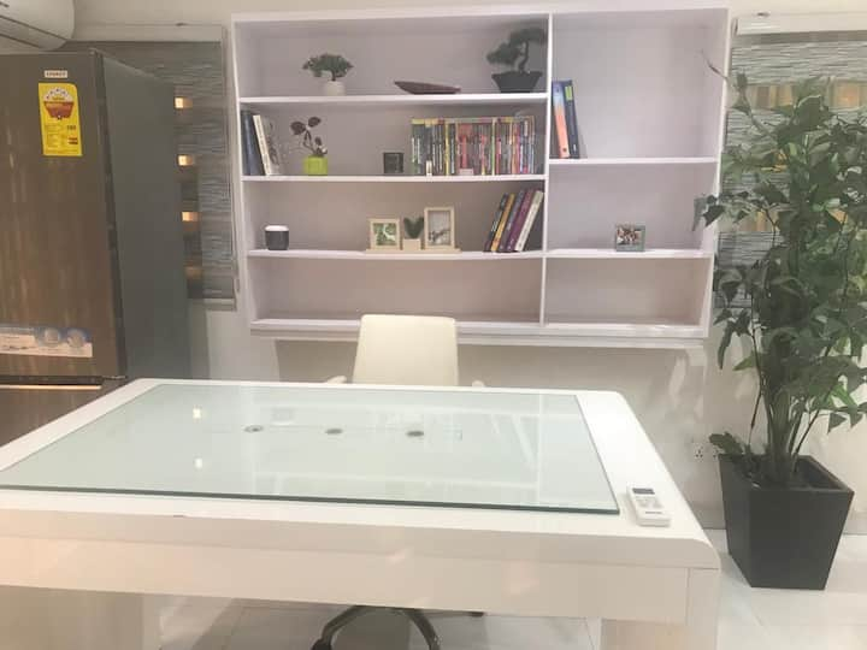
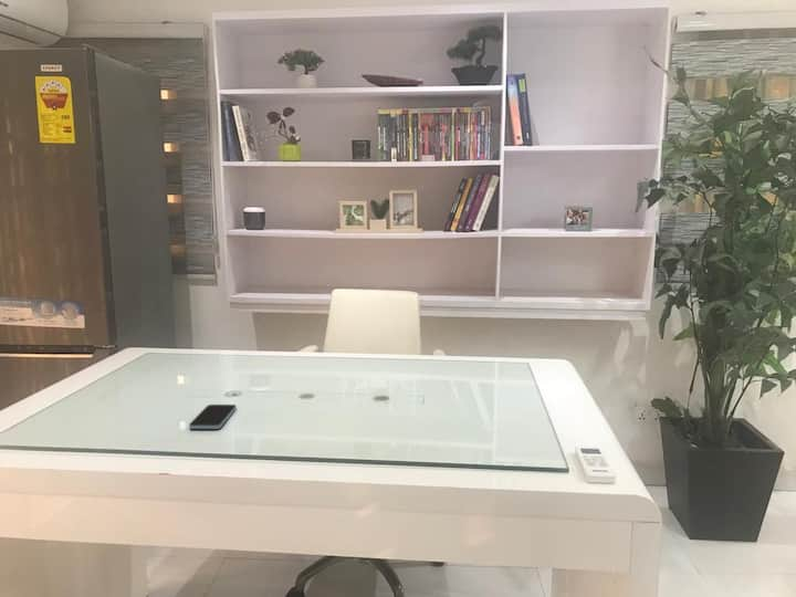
+ smartphone (213, 416)
